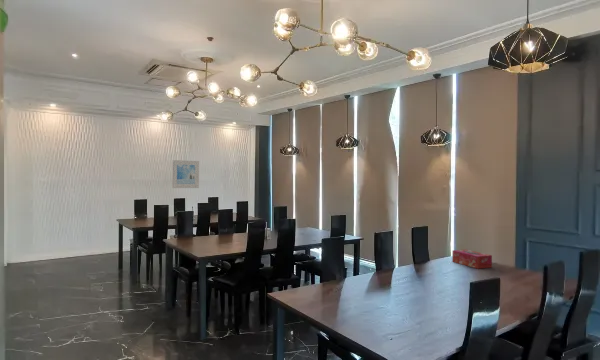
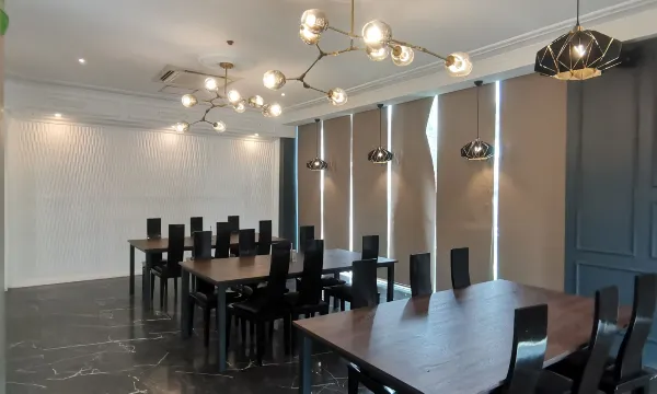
- tissue box (471, 258)
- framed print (186, 174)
